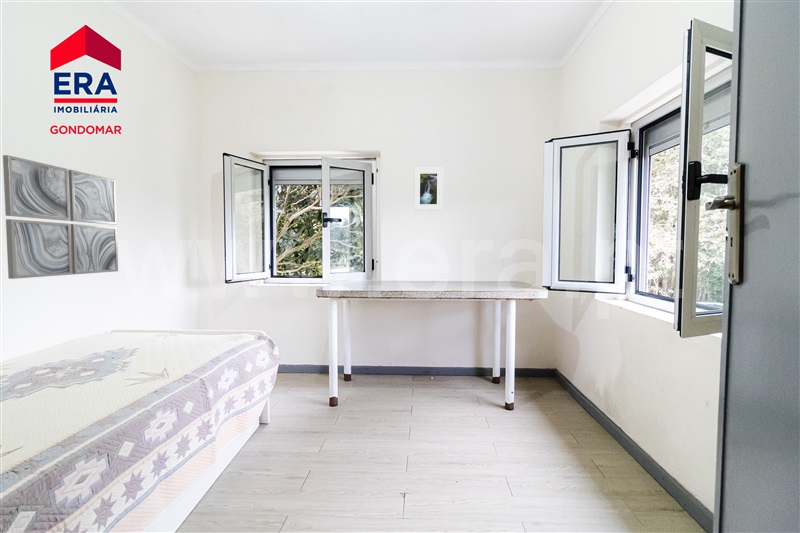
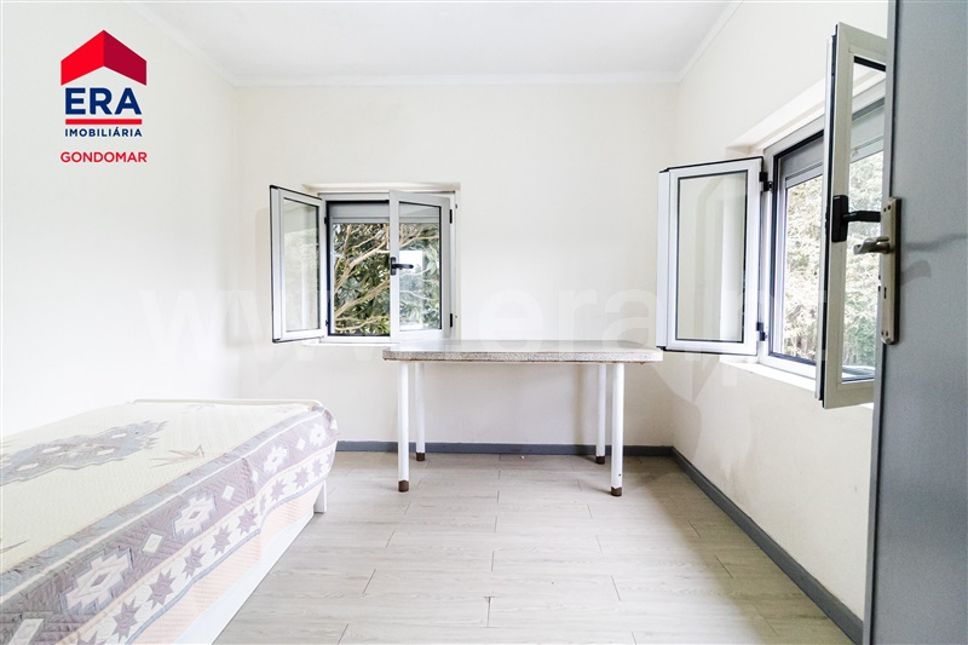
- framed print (428, 189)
- wall art (69, 220)
